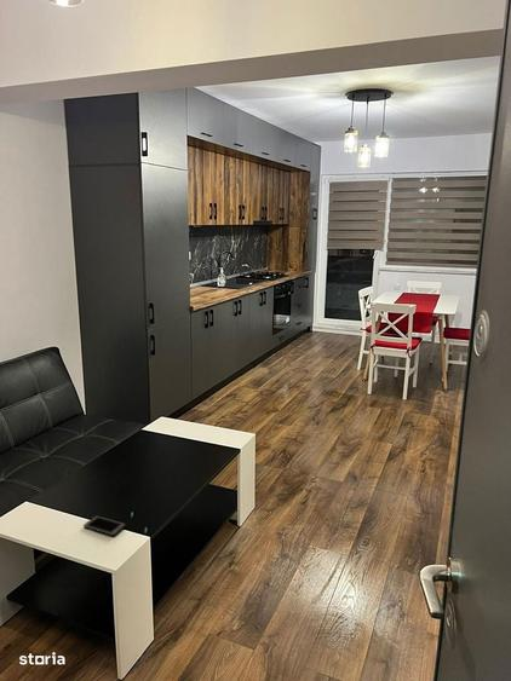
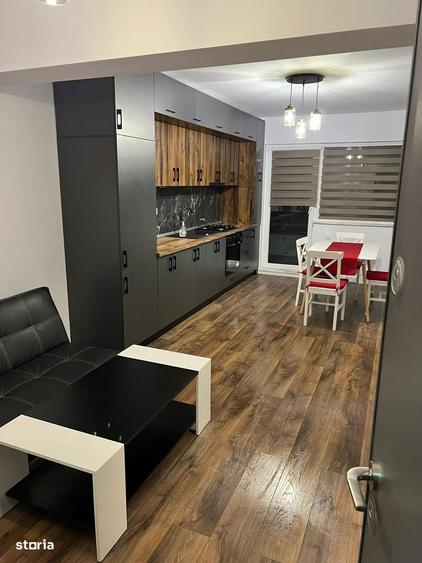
- cell phone (104, 525)
